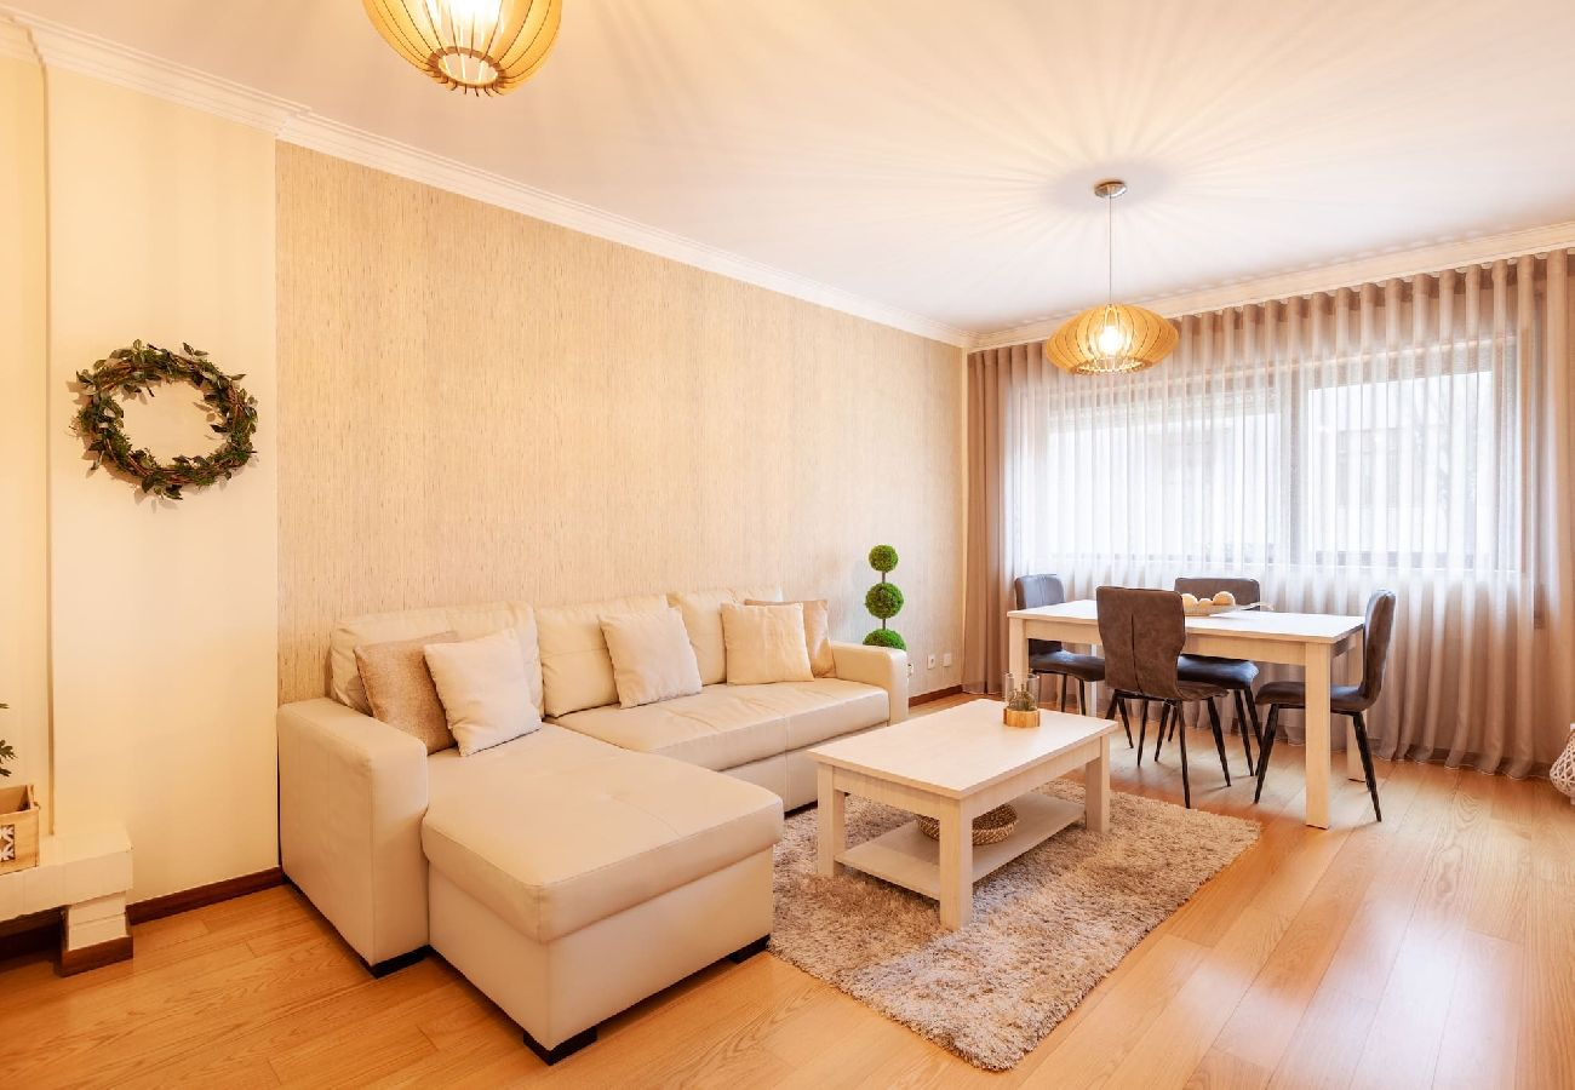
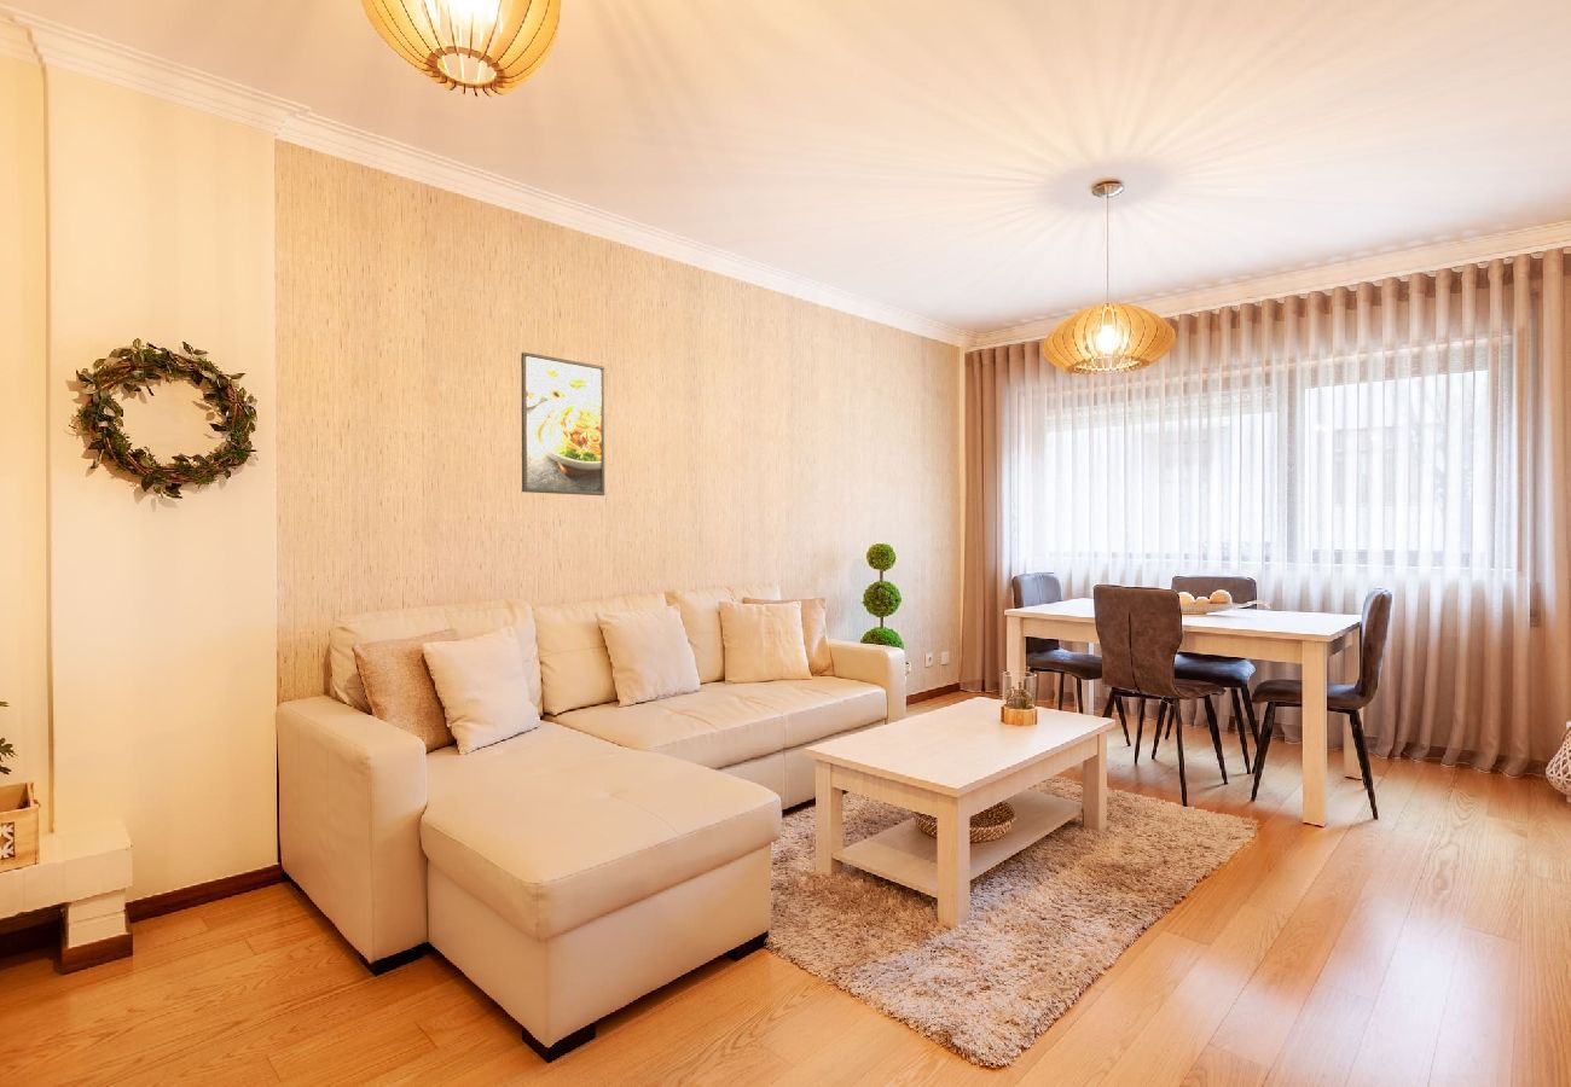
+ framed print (564, 426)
